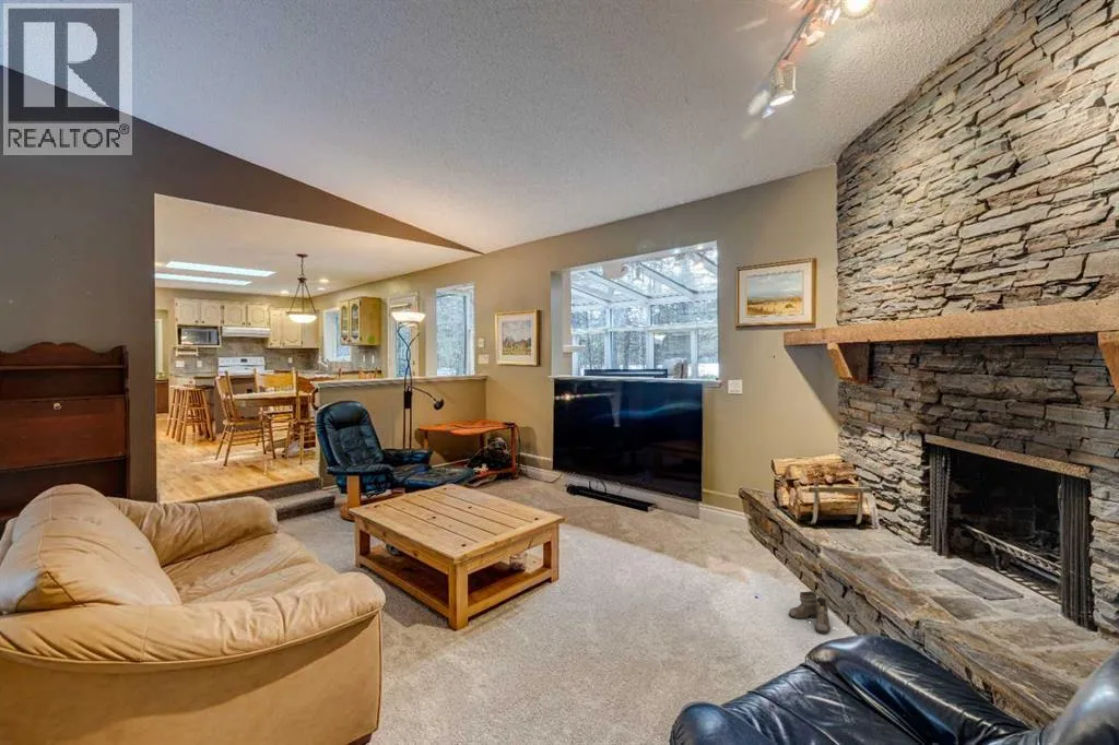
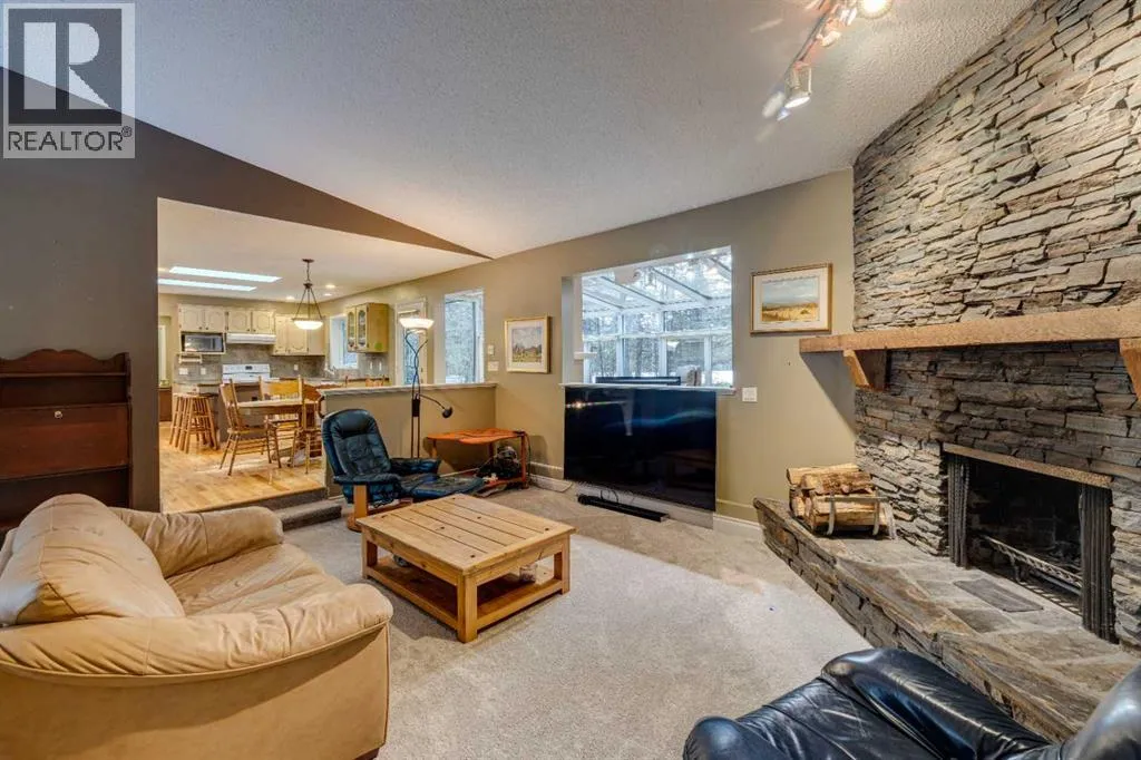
- boots (811, 608)
